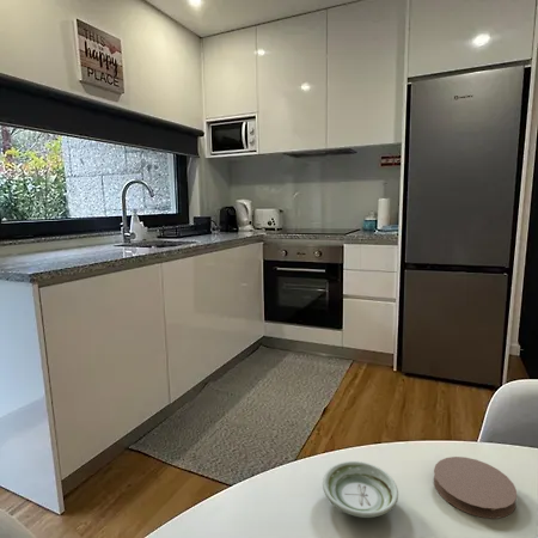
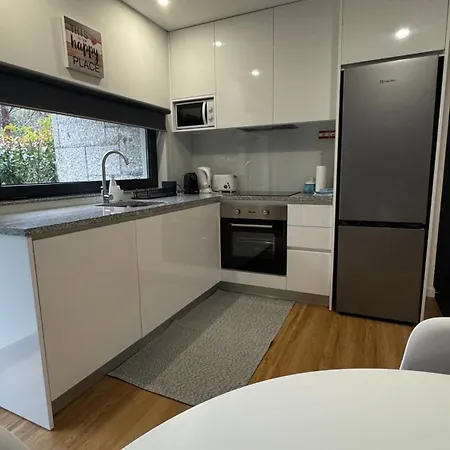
- coaster (472, 484)
- saucer (359, 493)
